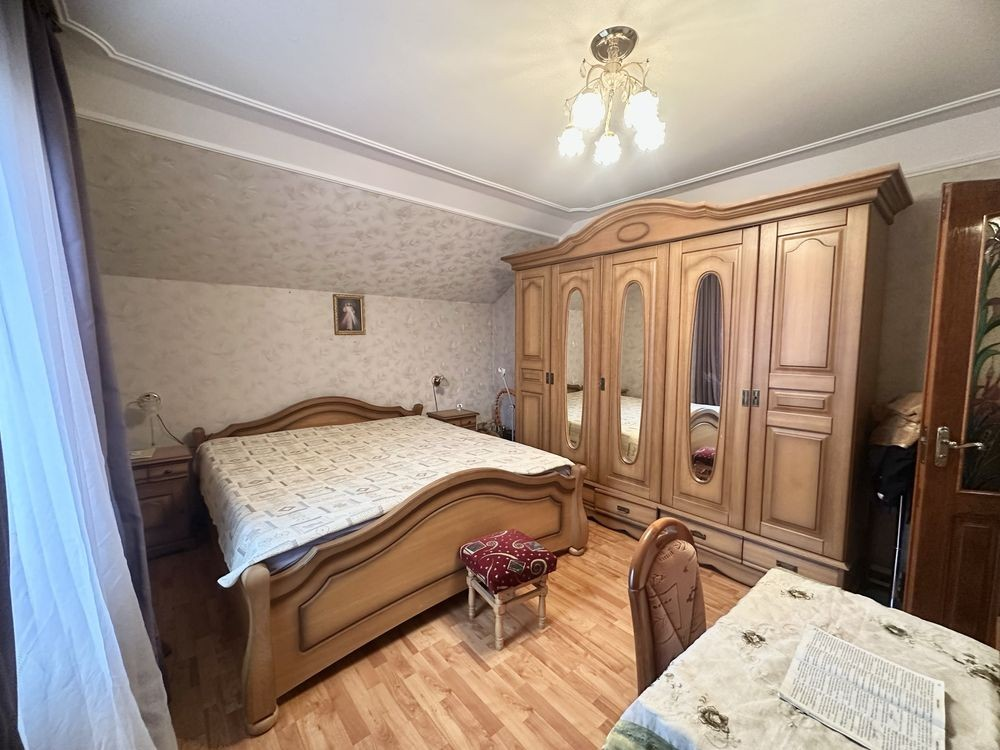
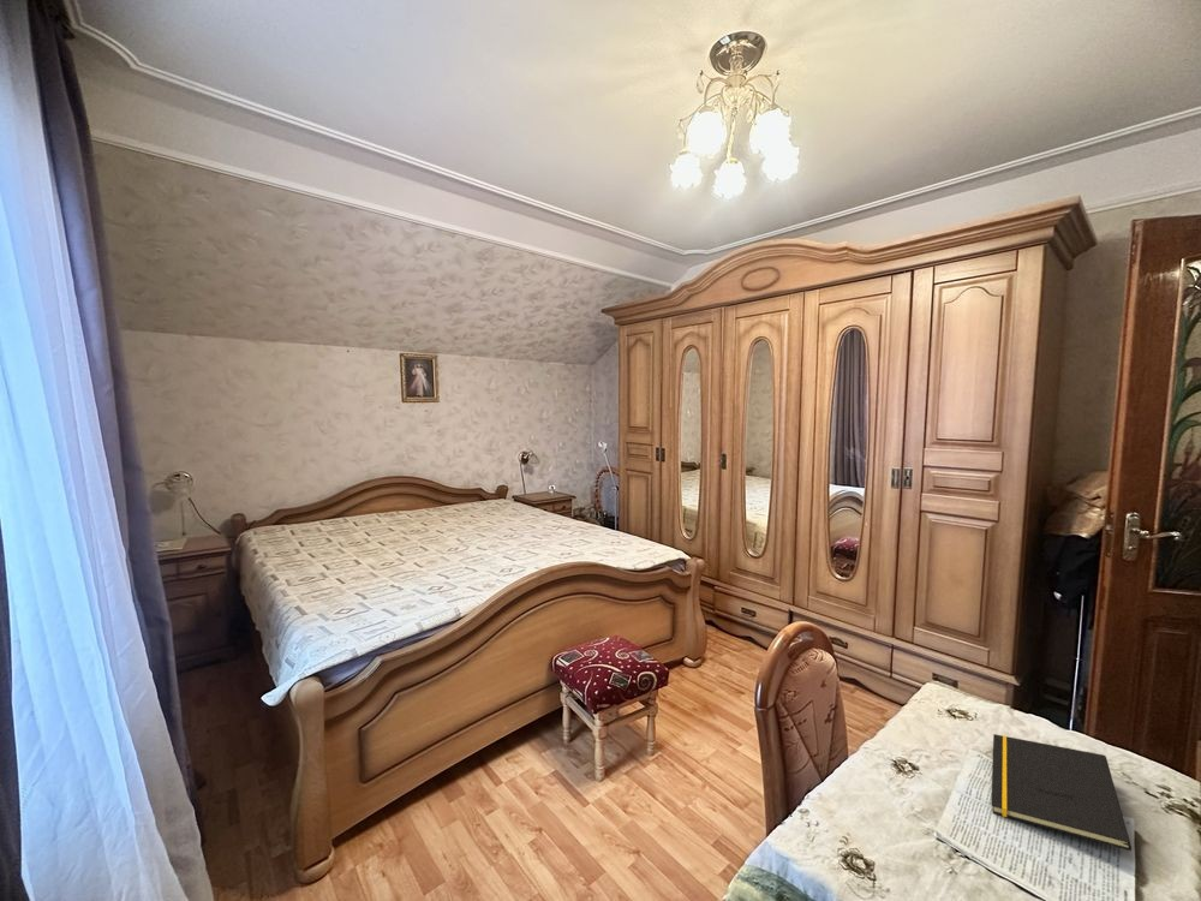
+ notepad (1051, 782)
